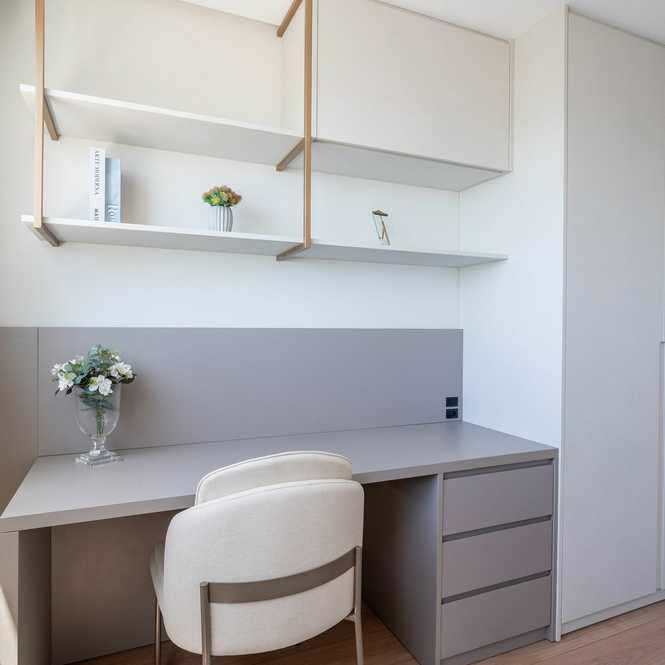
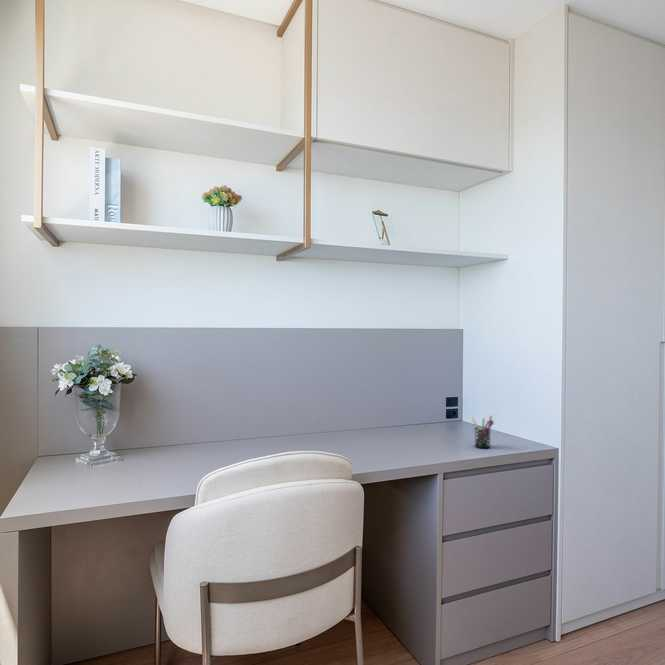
+ pen holder (483, 430)
